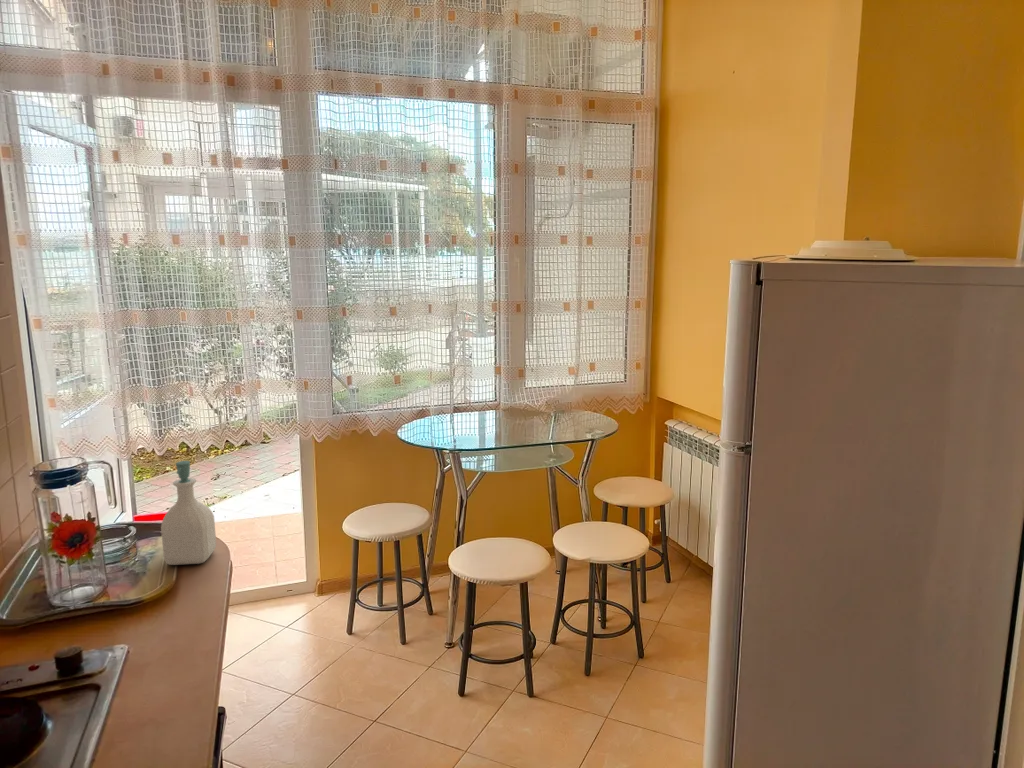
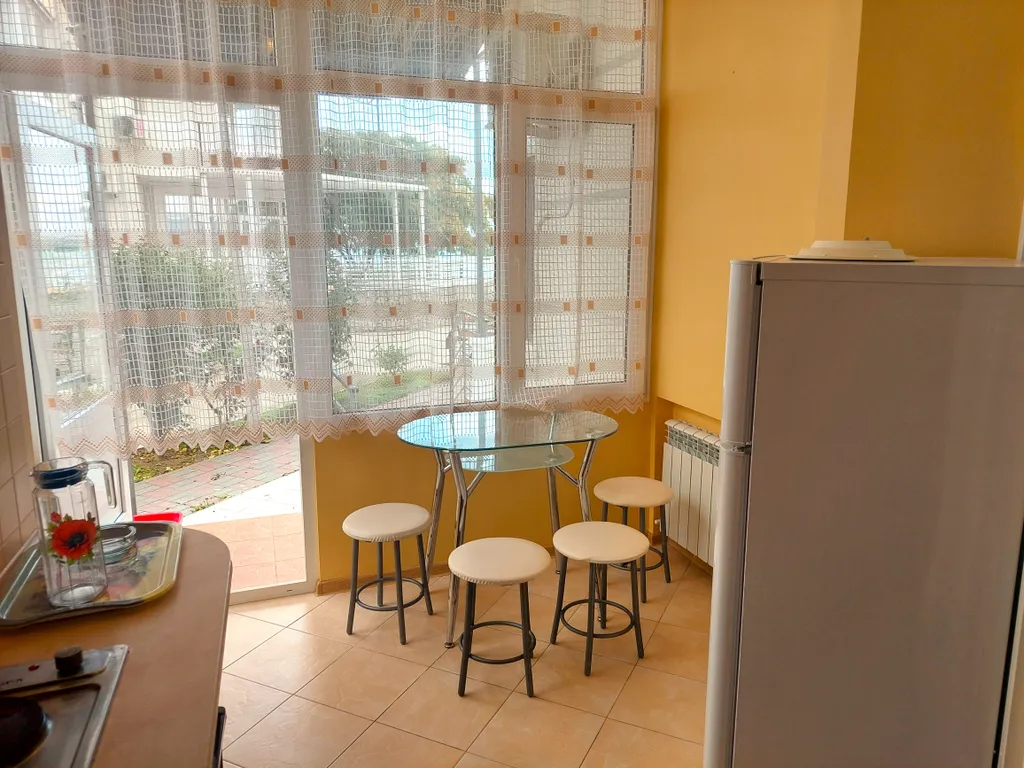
- soap bottle (187, 510)
